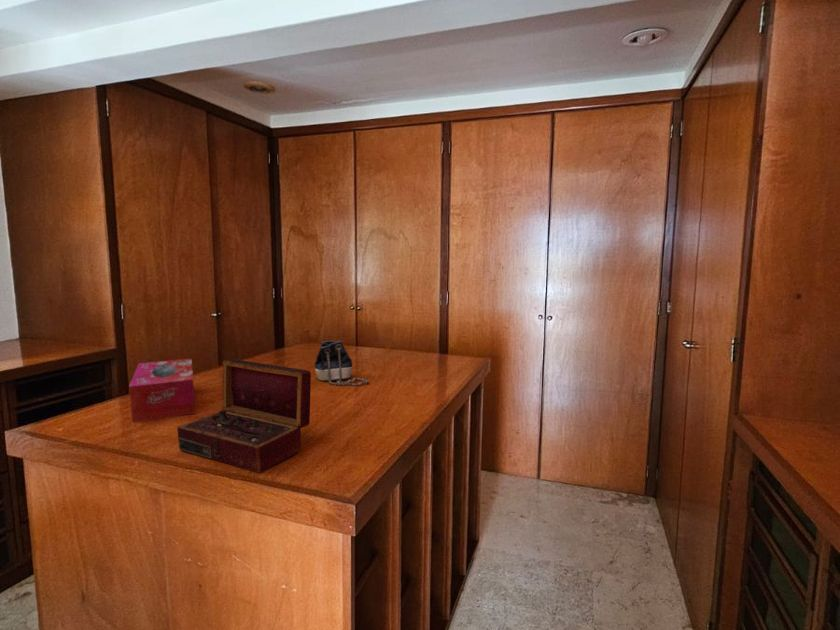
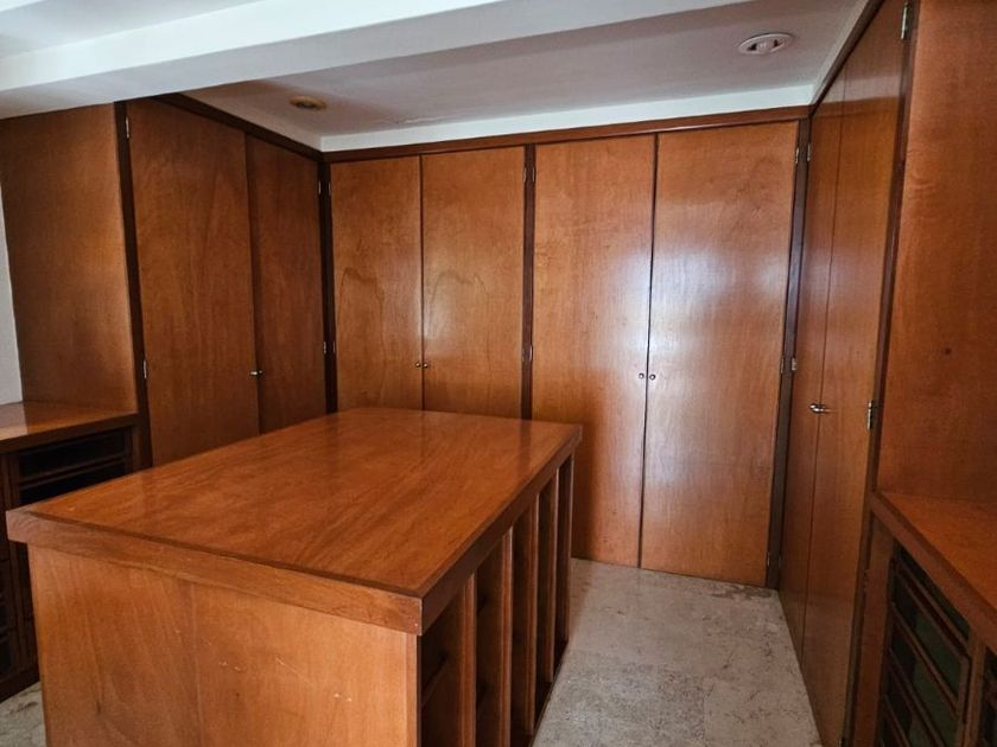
- wooden box (244, 409)
- handbag (340, 360)
- tissue box (165, 386)
